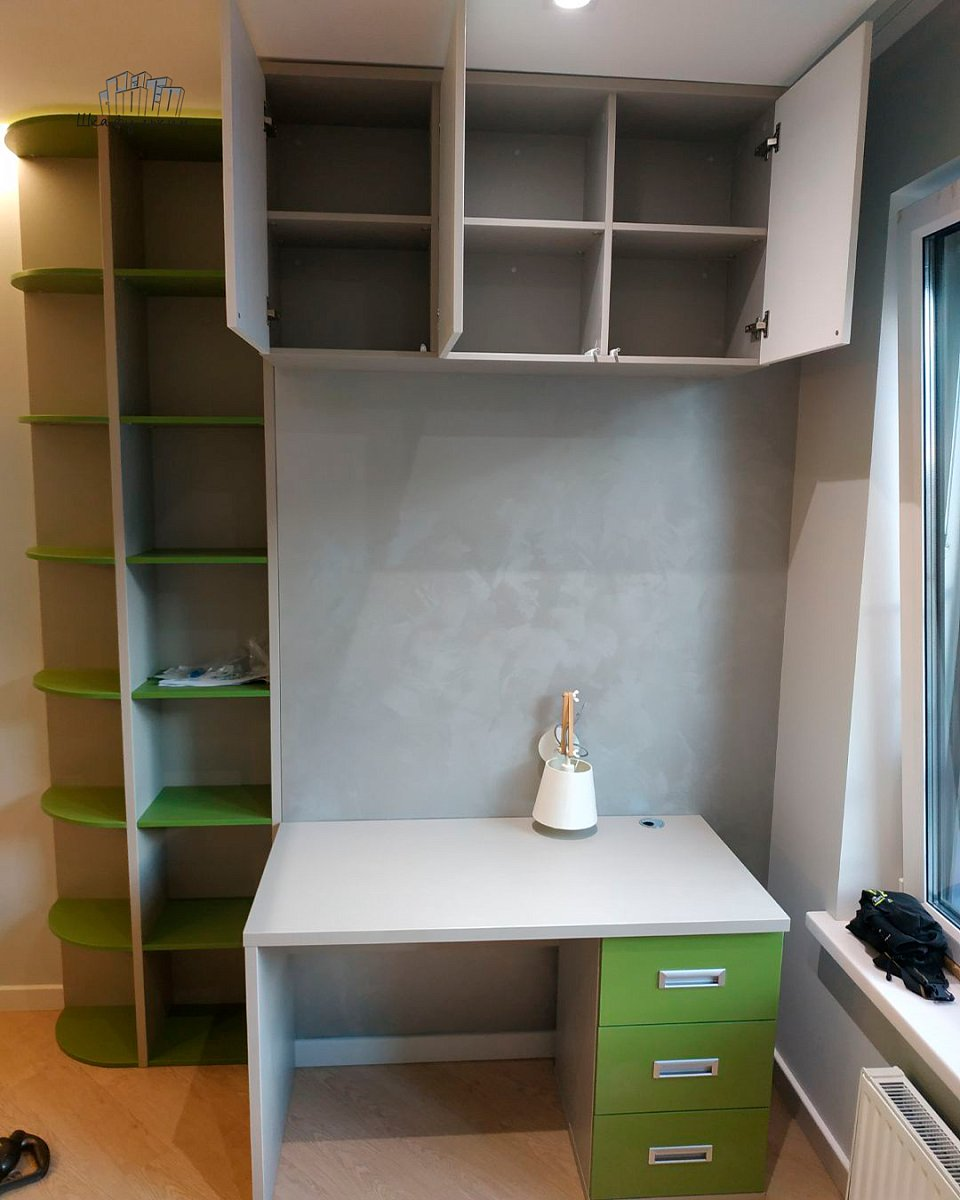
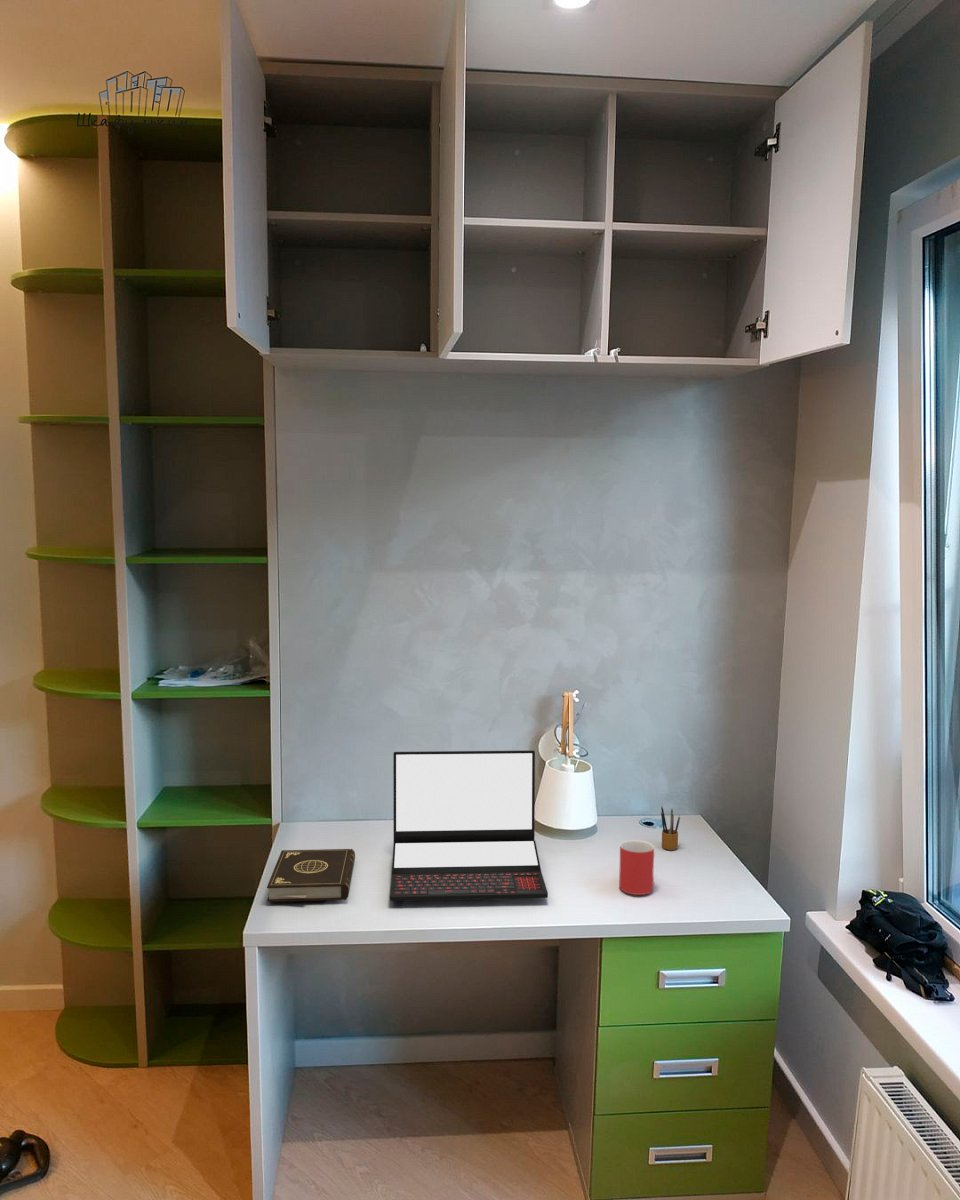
+ book (313, 873)
+ laptop (466, 822)
+ pencil box (670, 827)
+ mug (635, 863)
